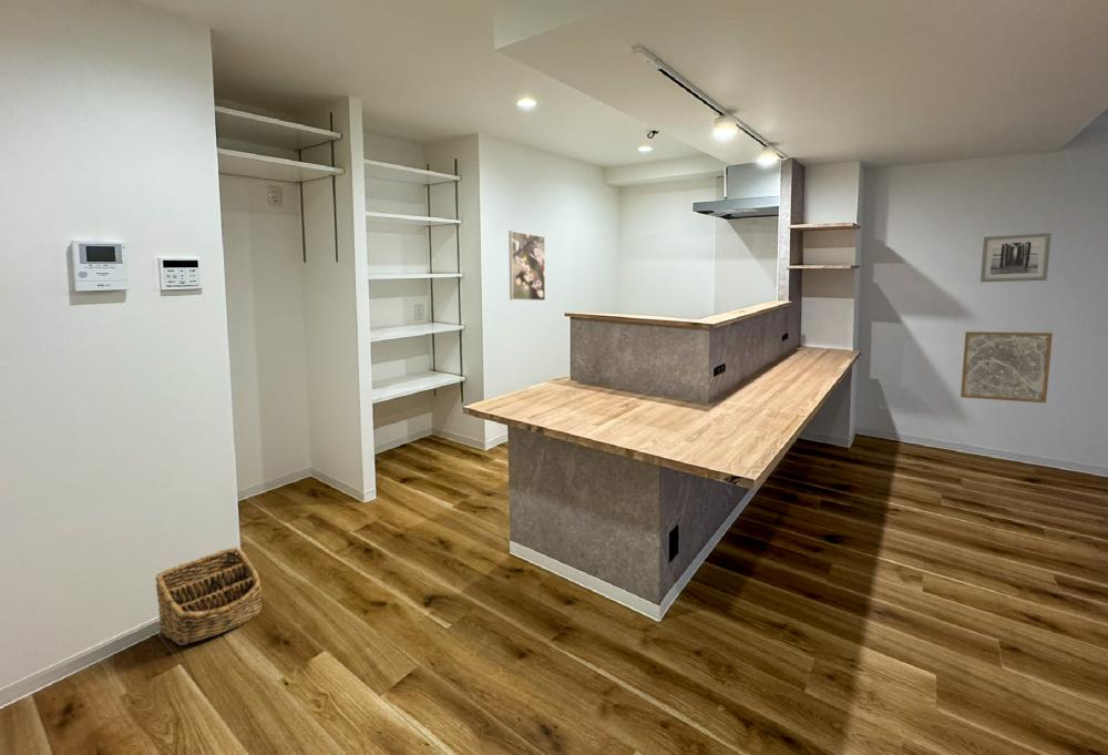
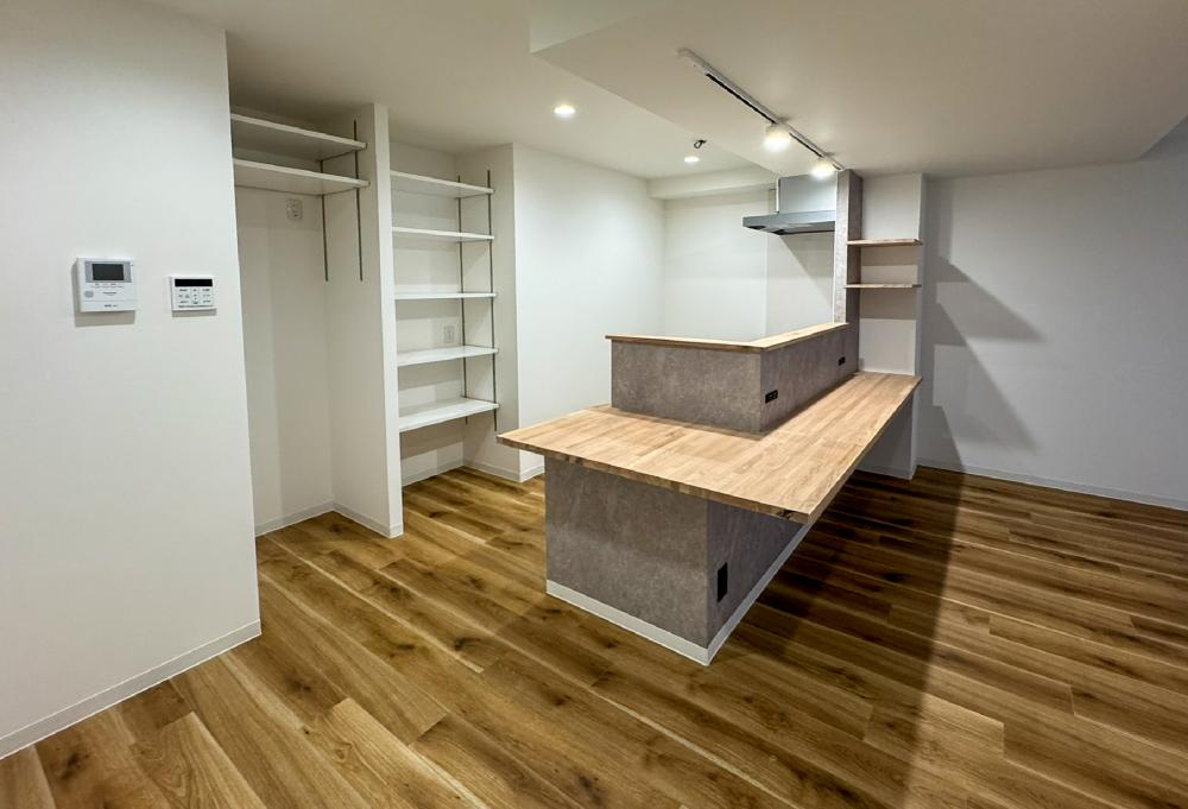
- wall art (1014, 258)
- basket (213, 593)
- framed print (527, 267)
- wall art (1004, 366)
